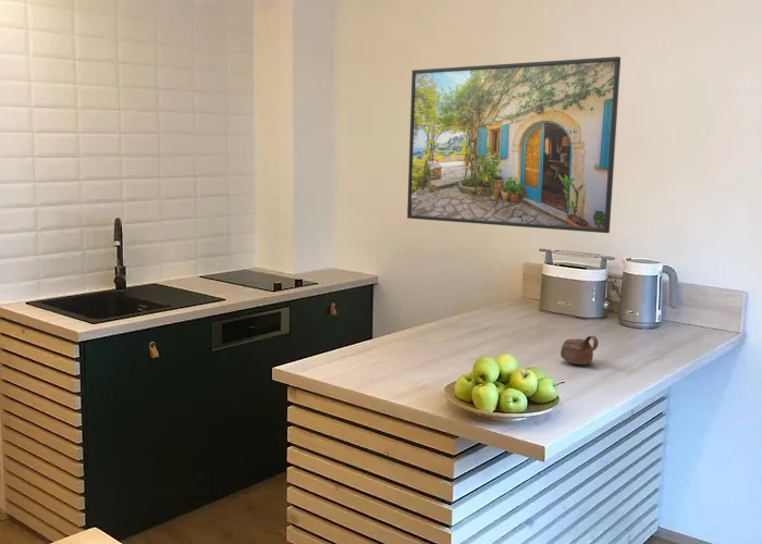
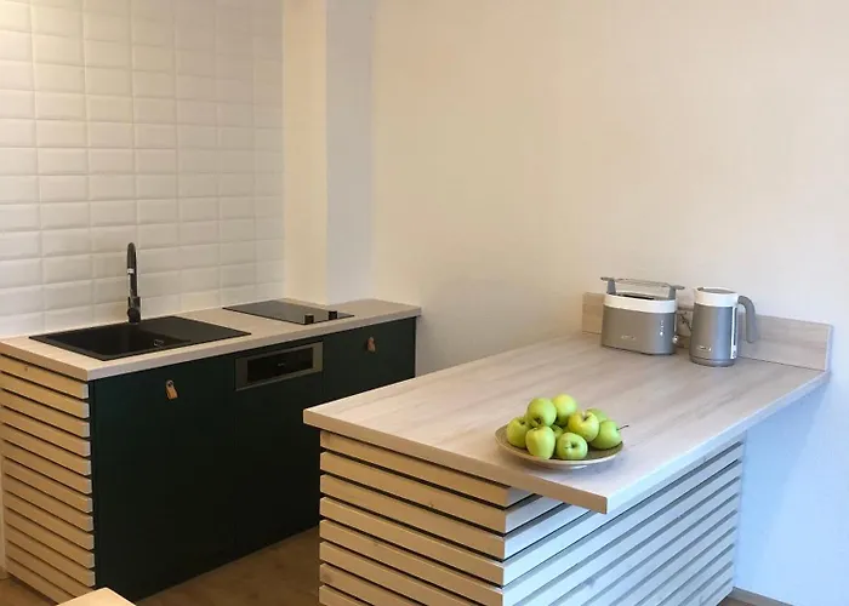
- cup (578, 348)
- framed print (503, 145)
